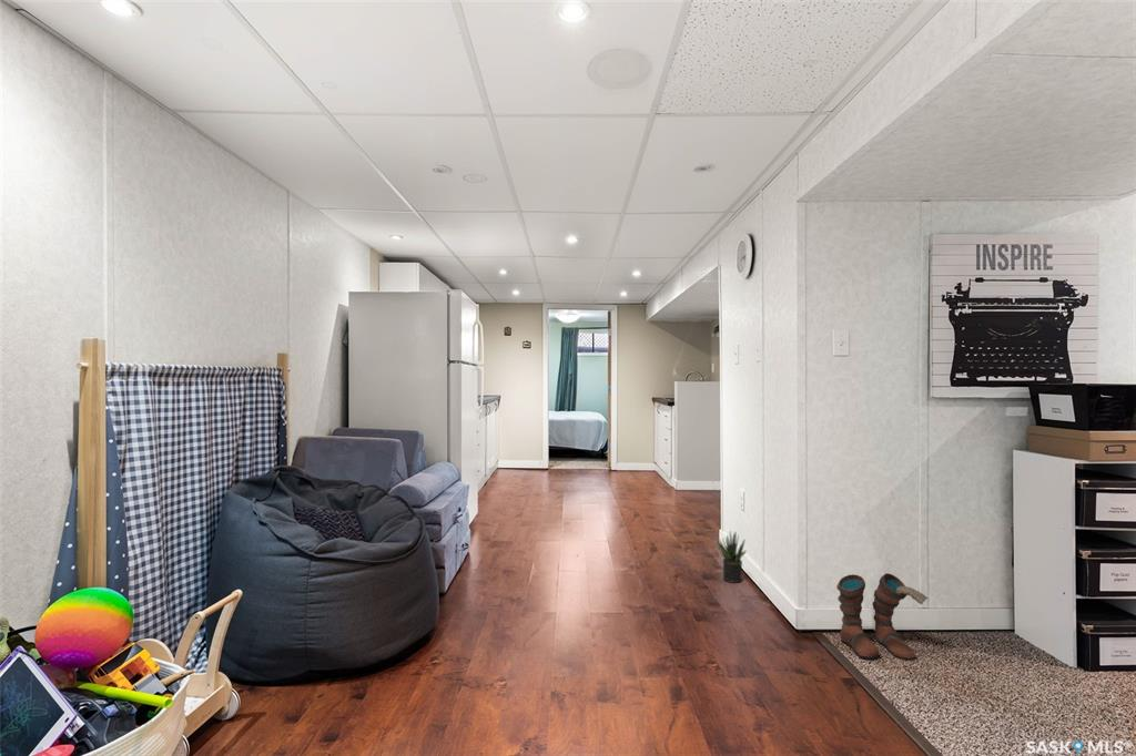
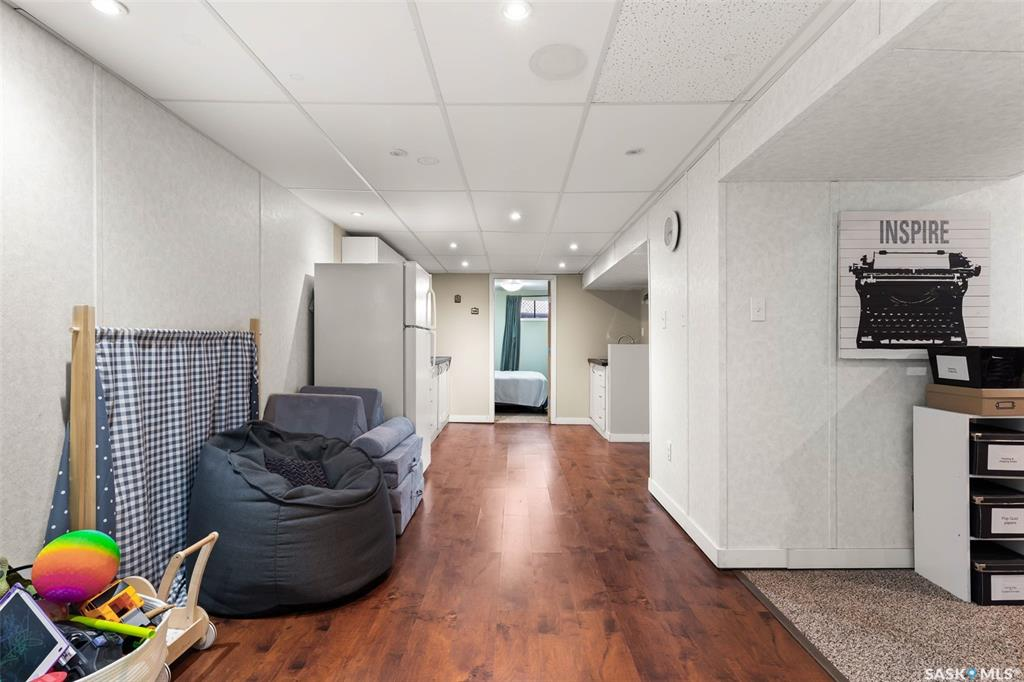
- potted plant (730, 555)
- boots (882, 612)
